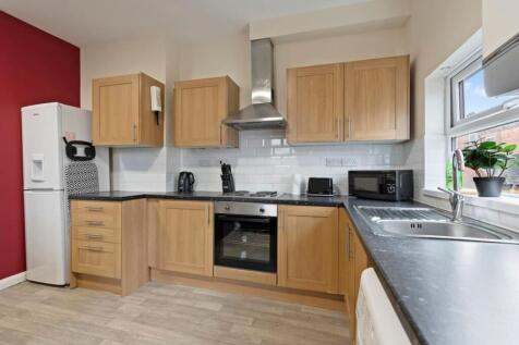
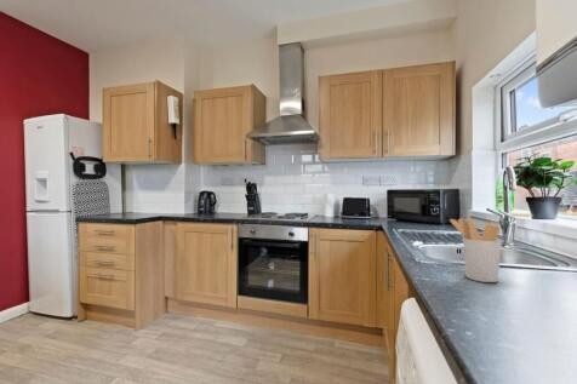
+ utensil holder (474, 246)
